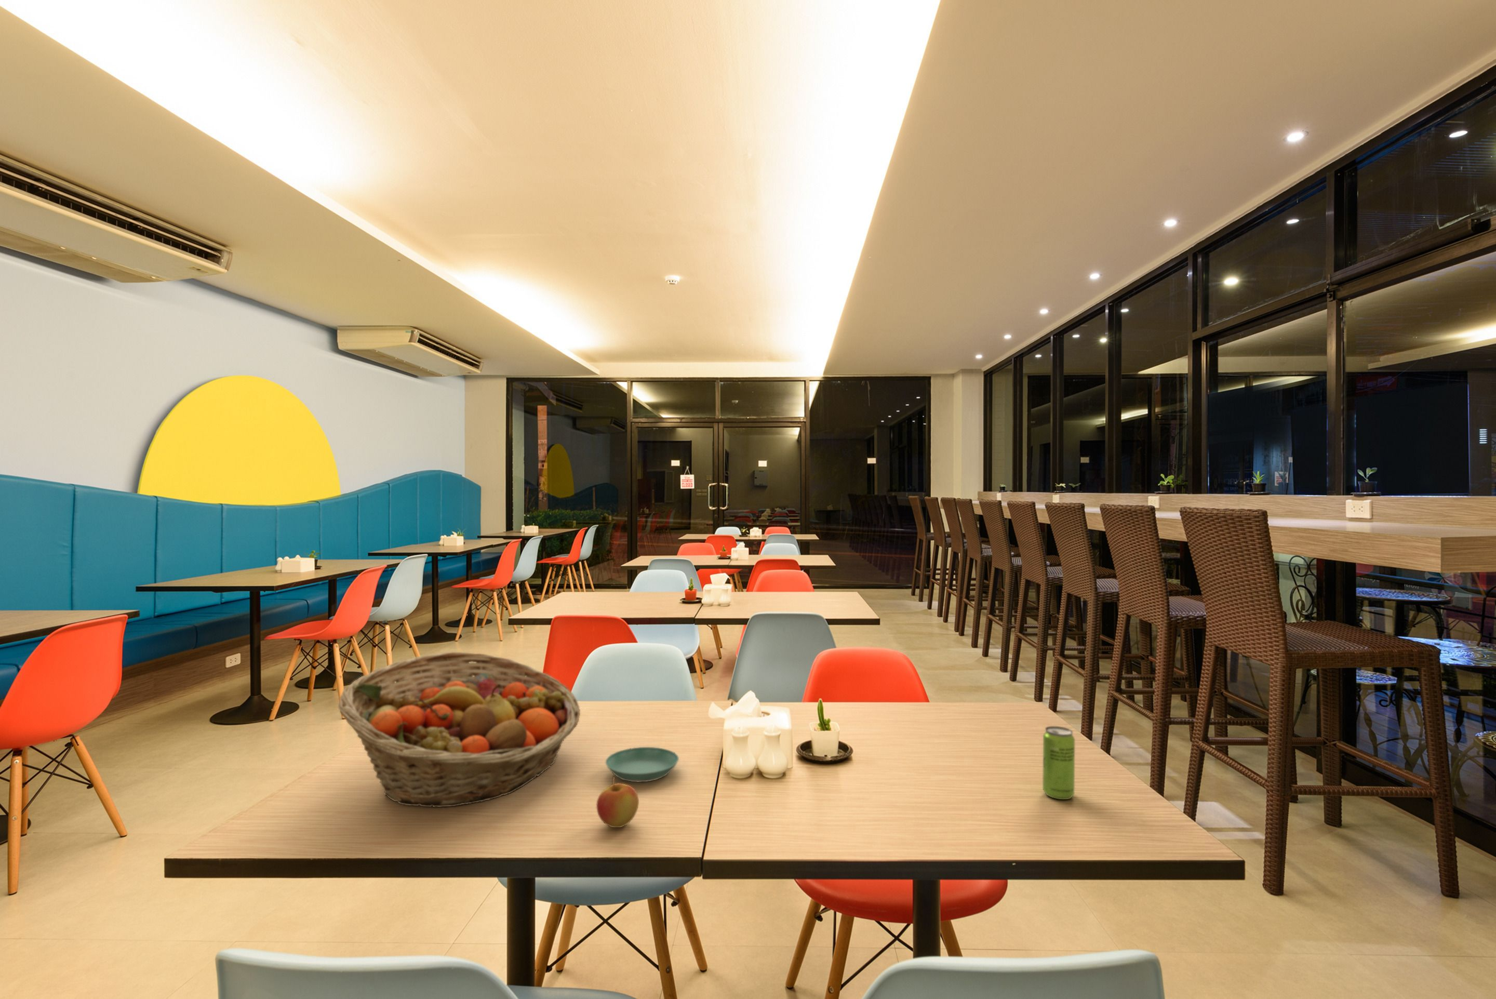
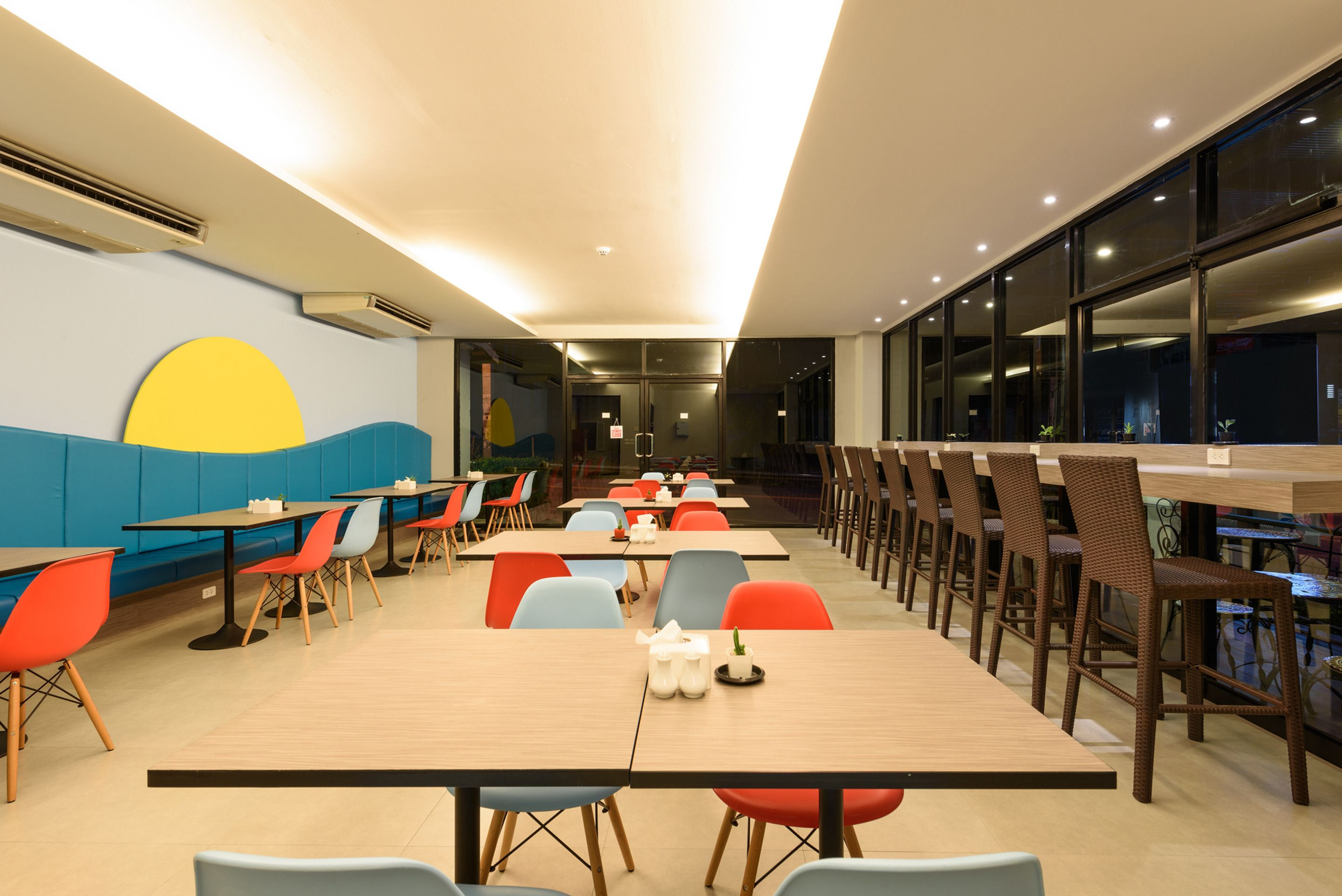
- beverage can (1059, 763)
- fruit basket (468, 719)
- apple (618, 801)
- saucer (642, 765)
